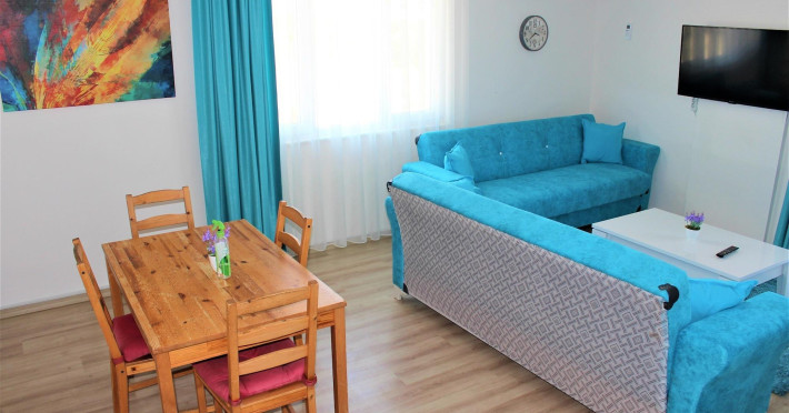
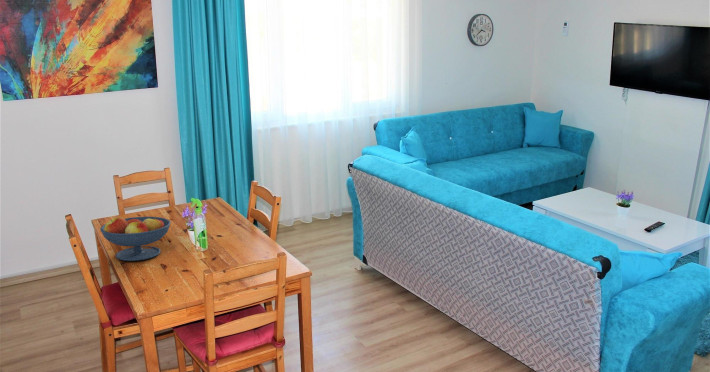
+ fruit bowl (136, 234)
